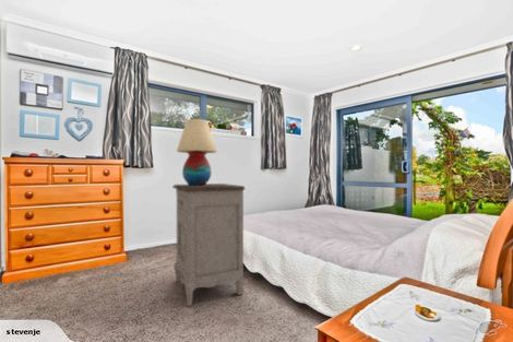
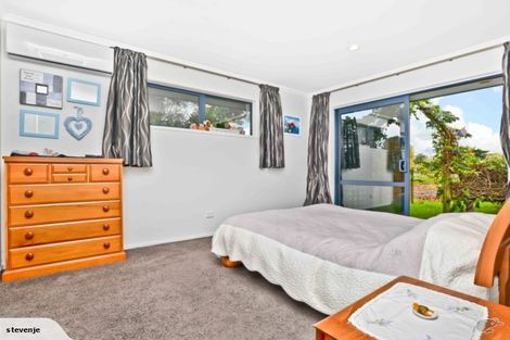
- table lamp (196, 153)
- nightstand (202, 236)
